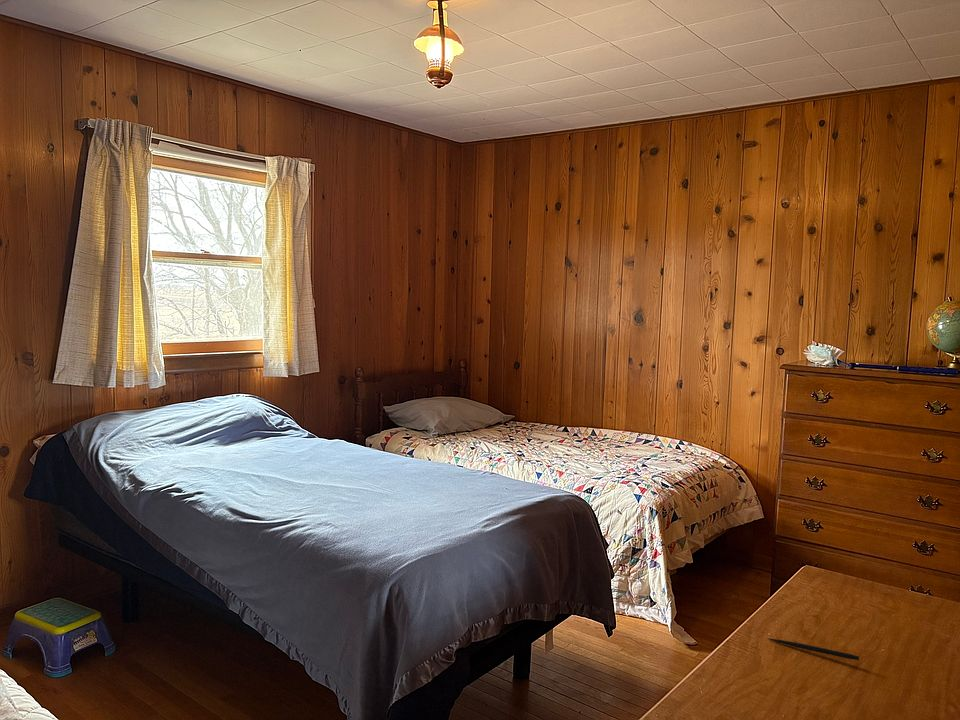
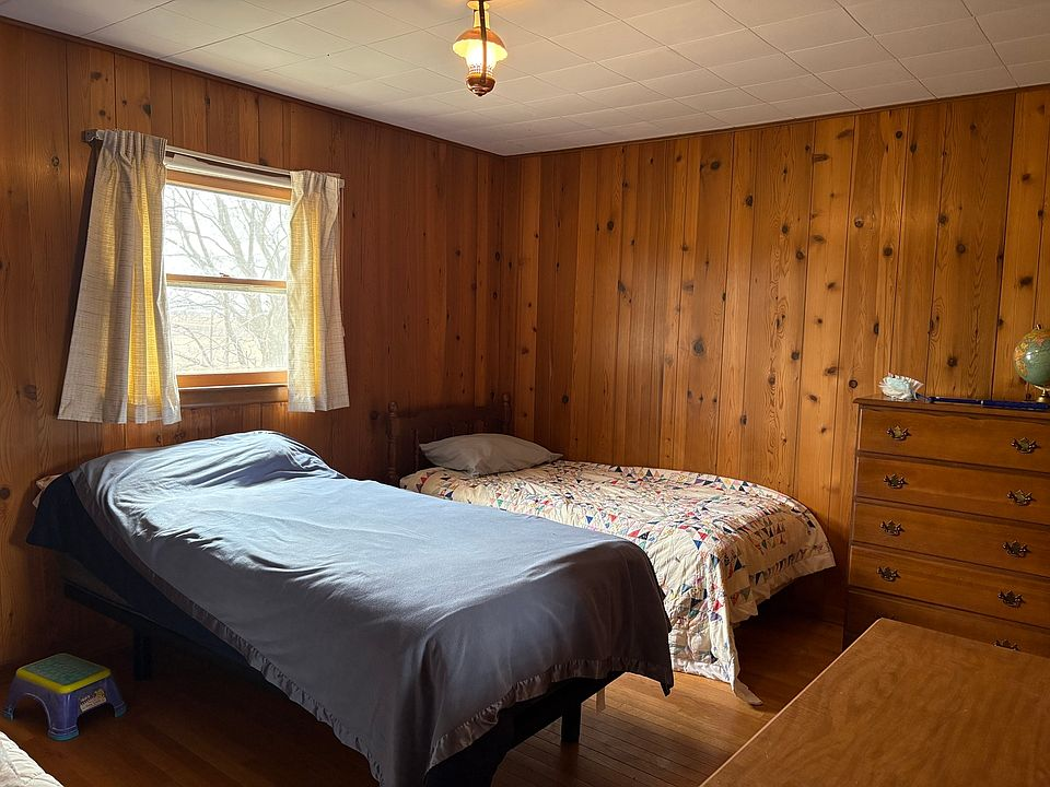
- pen (811, 647)
